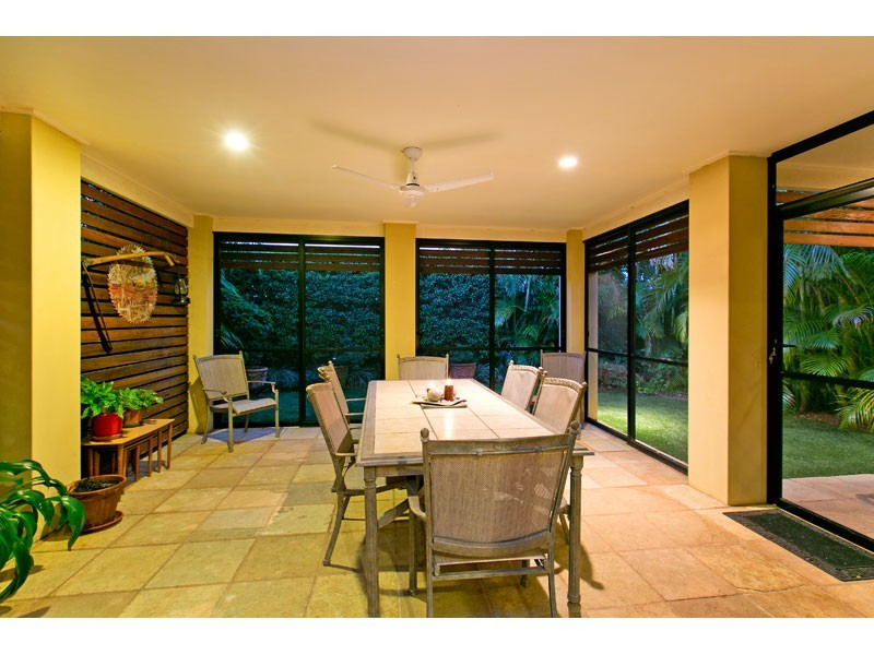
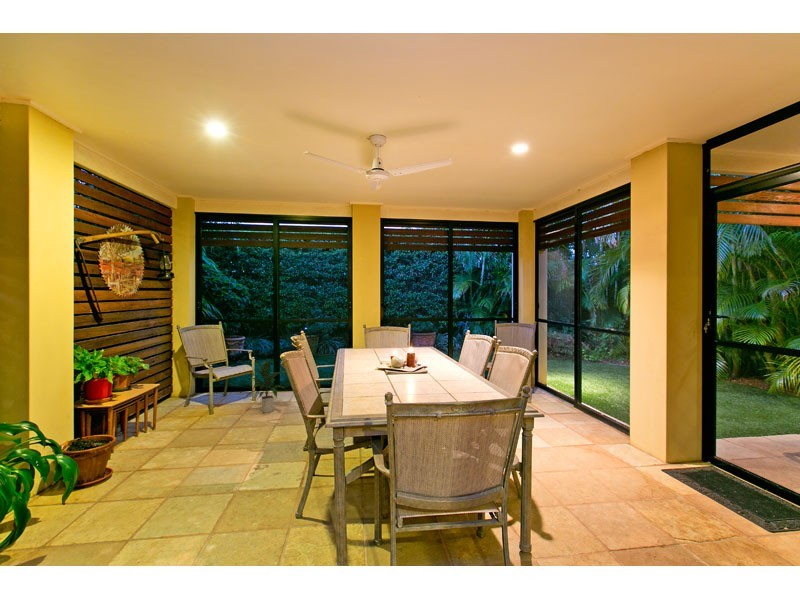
+ indoor plant (265, 384)
